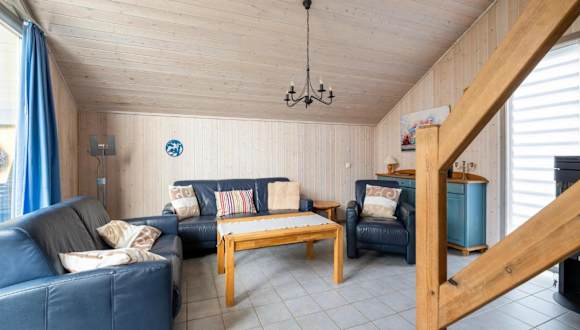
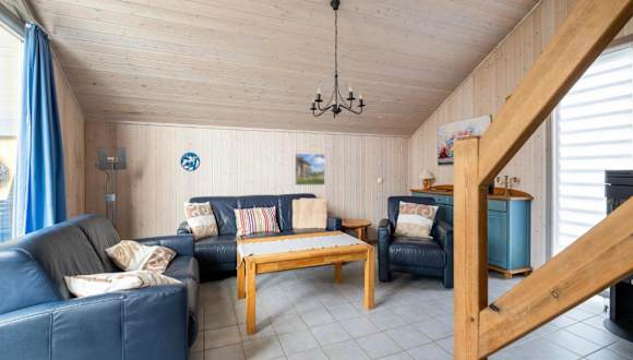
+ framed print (310, 169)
